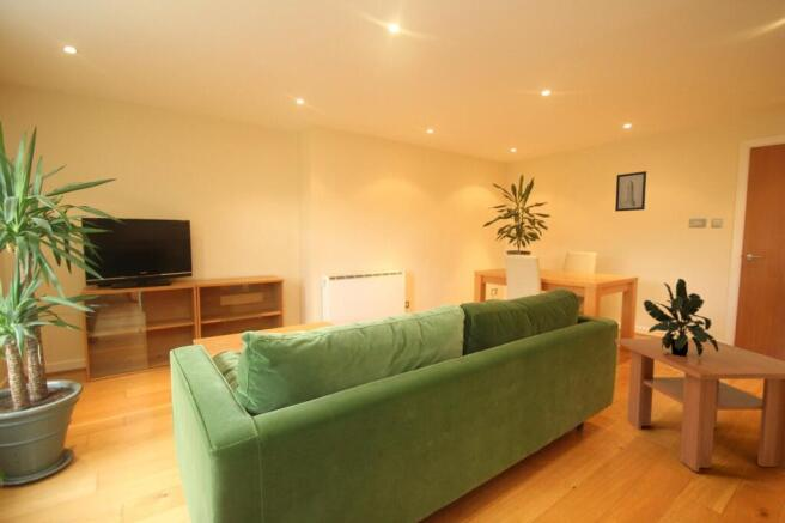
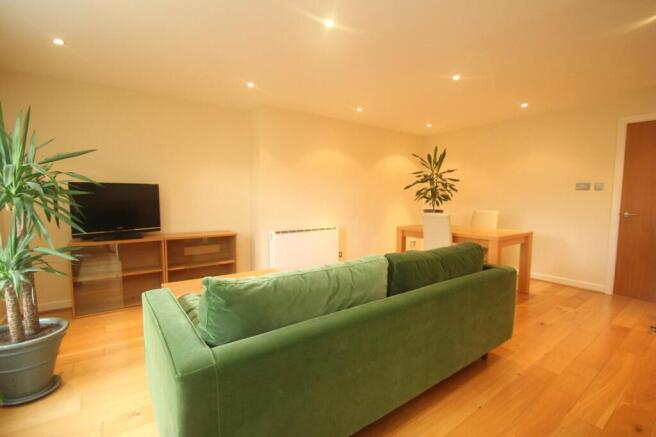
- wall art (629, 191)
- coffee table (701, 399)
- potted plant (684, 317)
